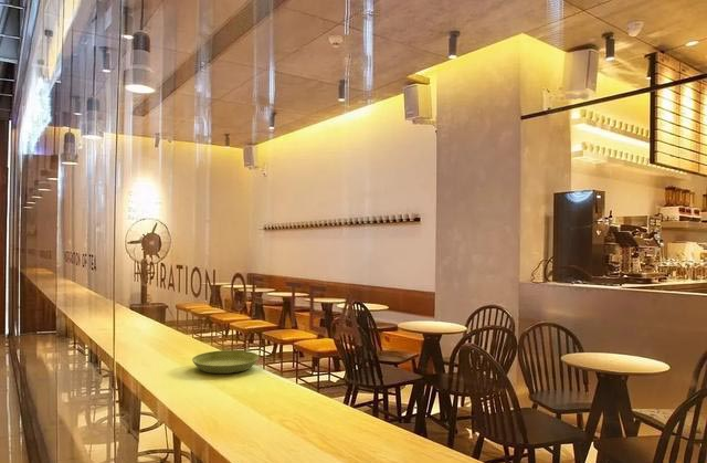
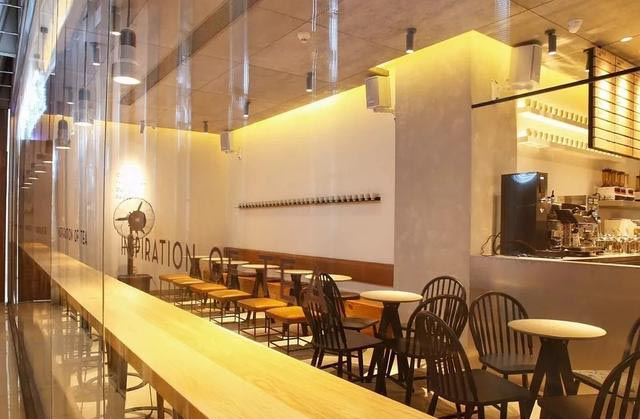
- saucer (225, 361)
